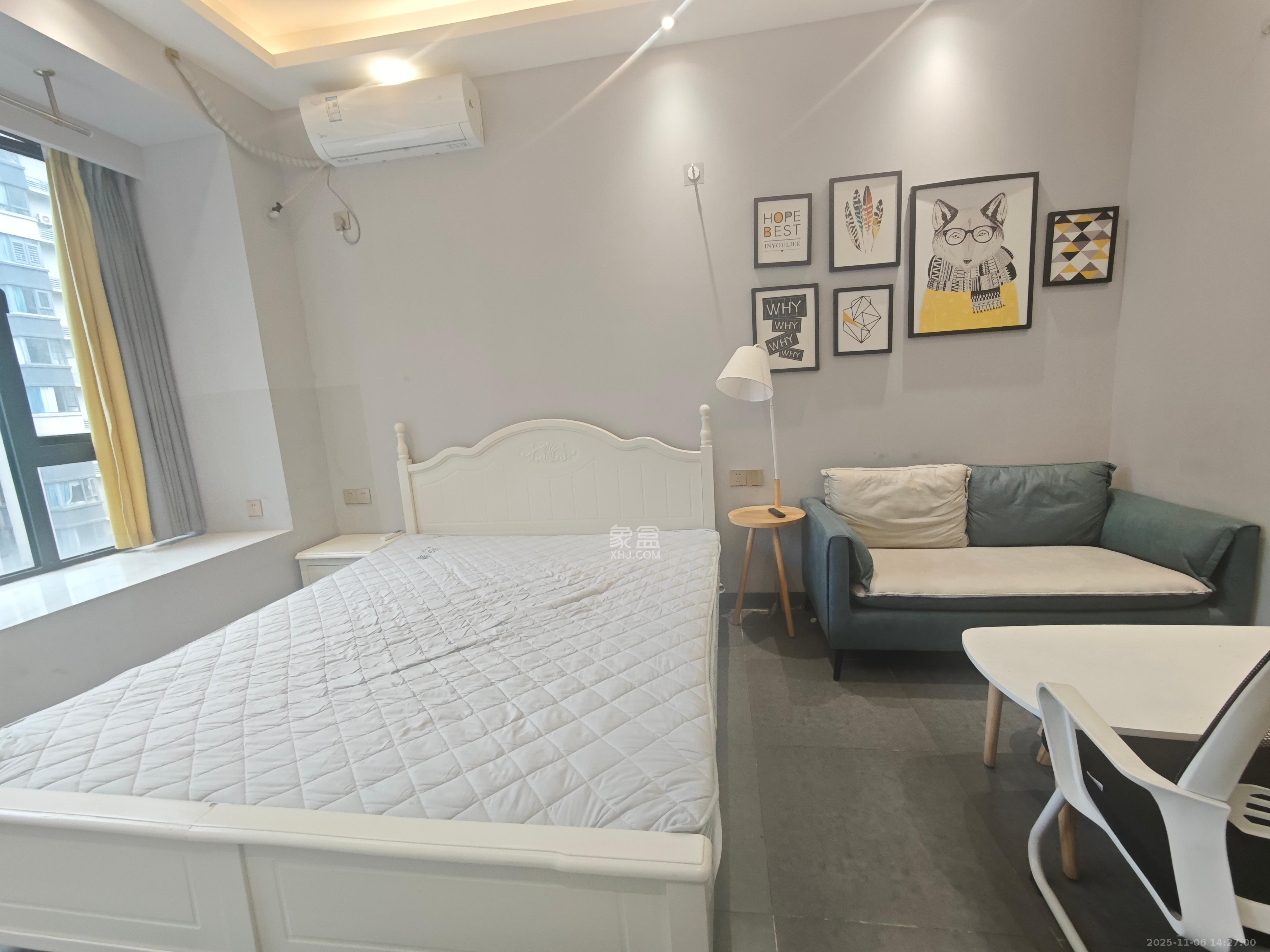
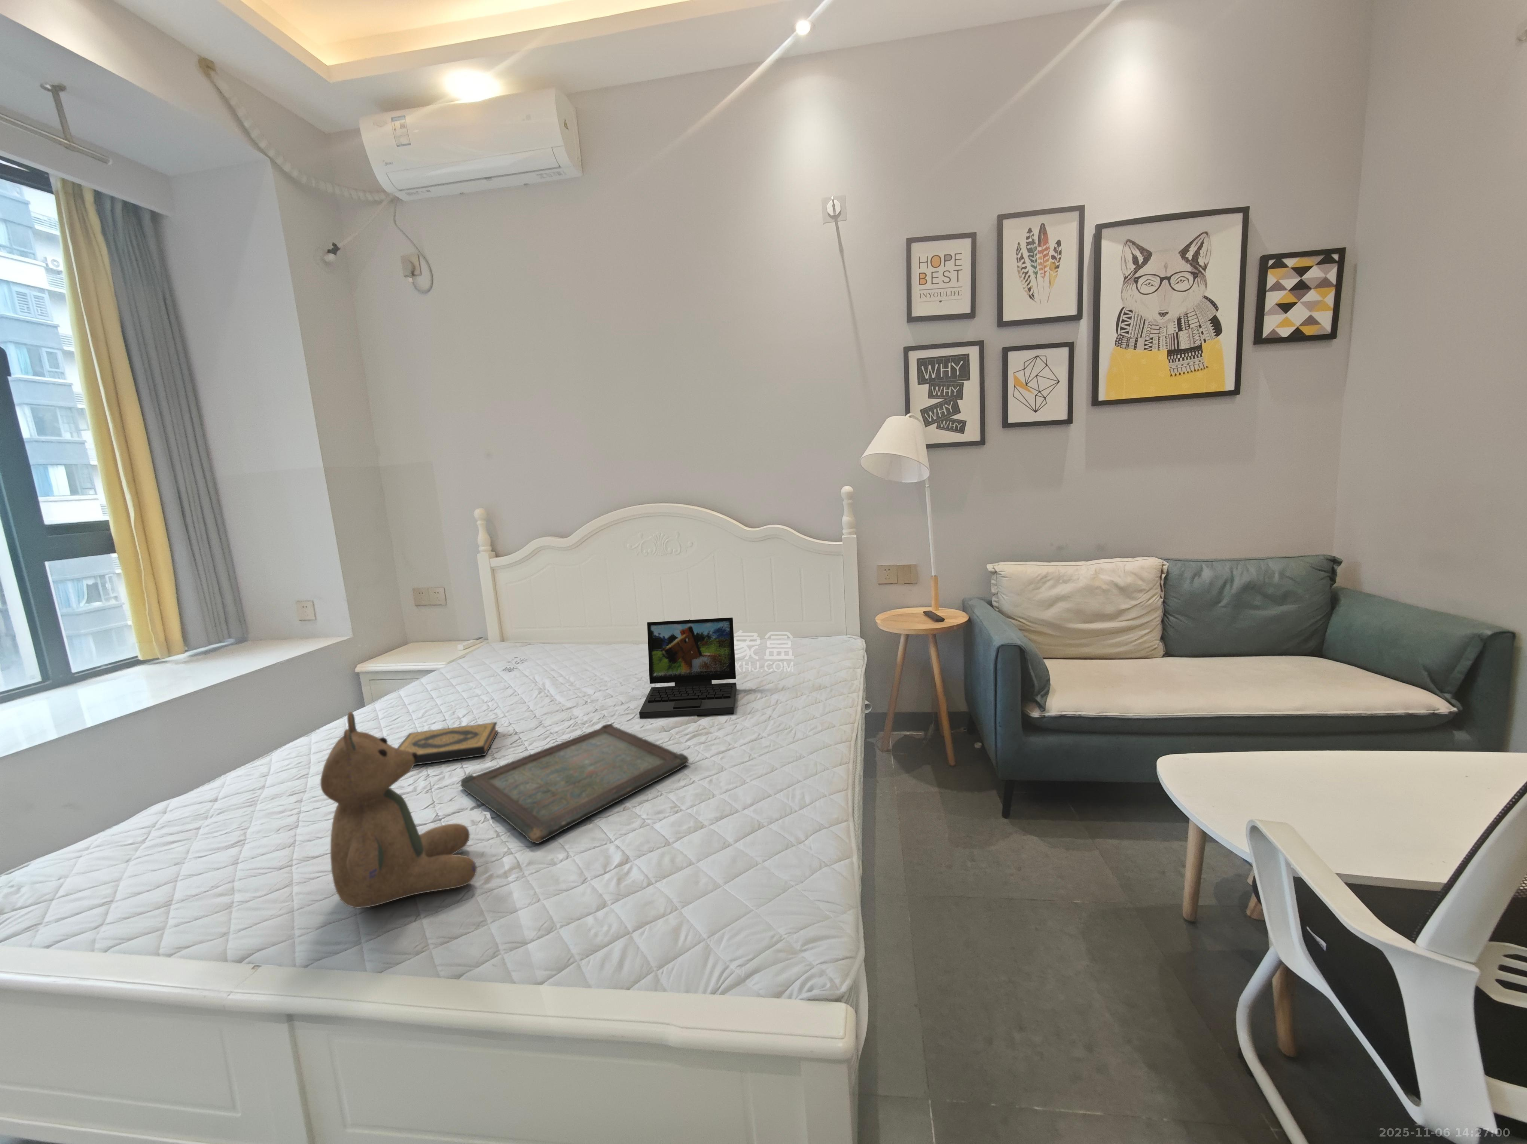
+ serving tray (577, 773)
+ hardback book (446, 744)
+ laptop (689, 665)
+ teddy bear (397, 800)
